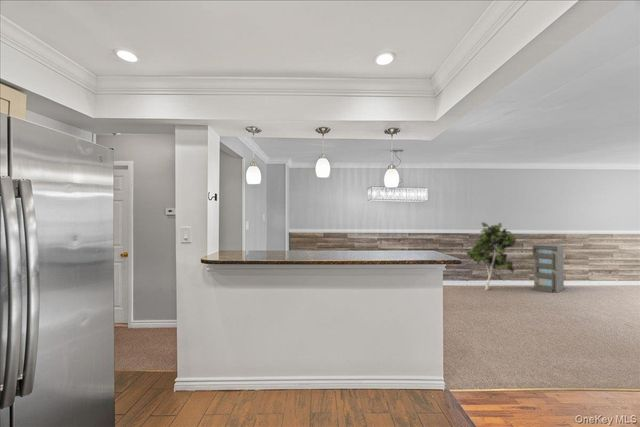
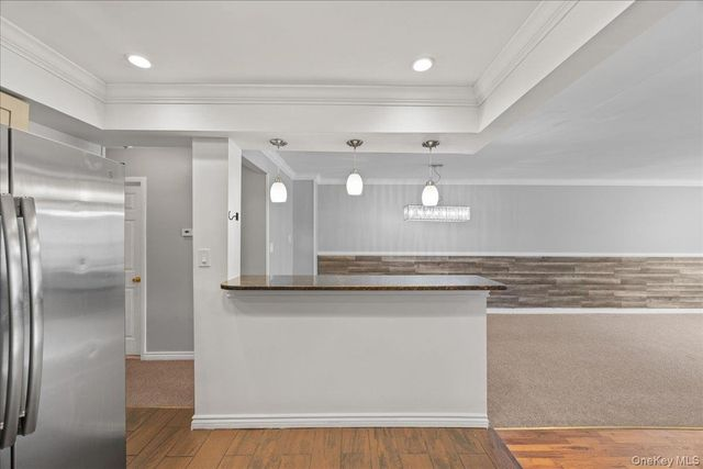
- storage cabinet (547, 267)
- indoor plant (489, 255)
